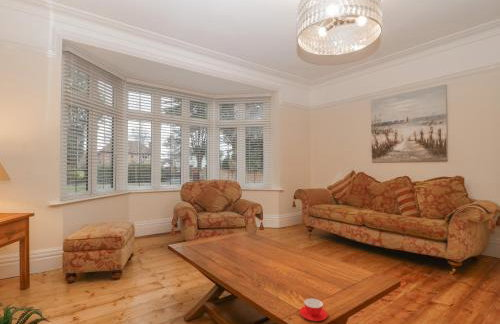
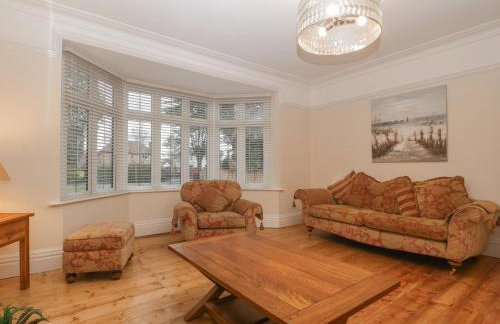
- teacup (313, 308)
